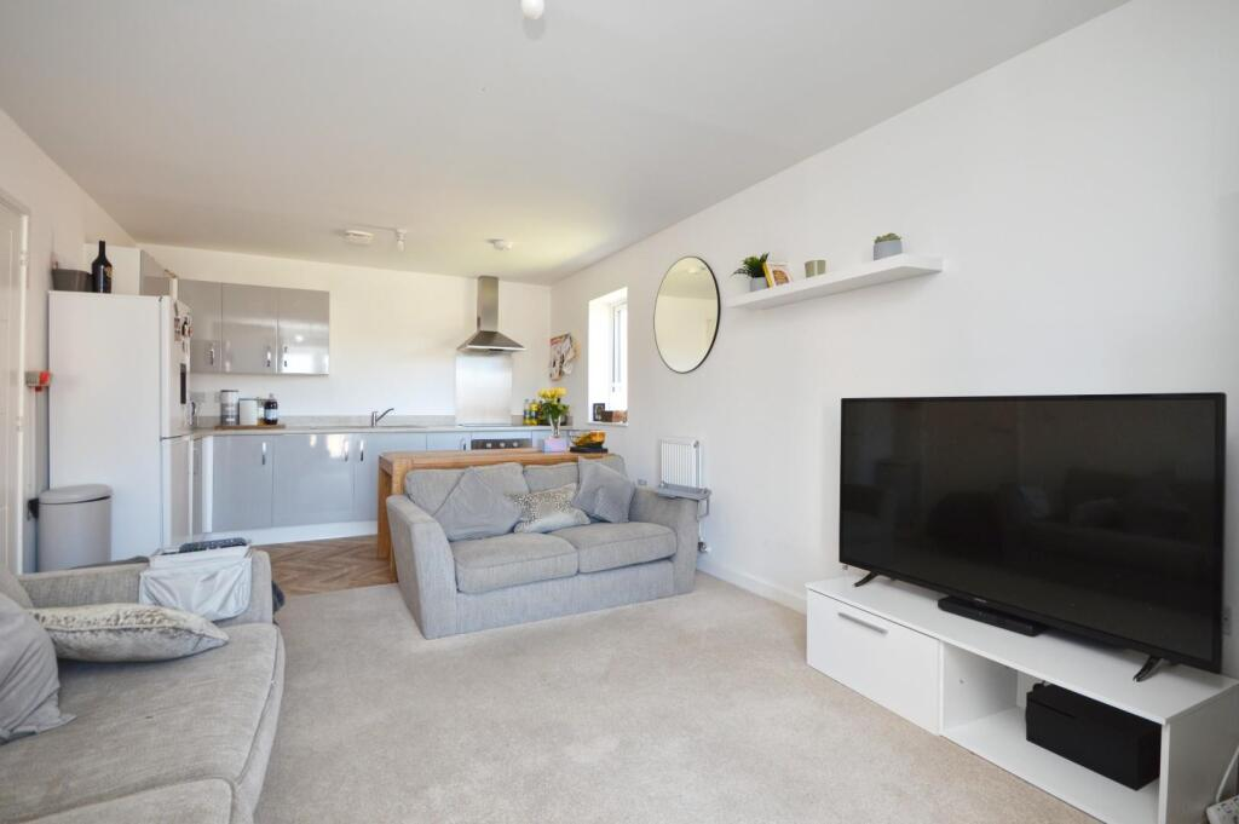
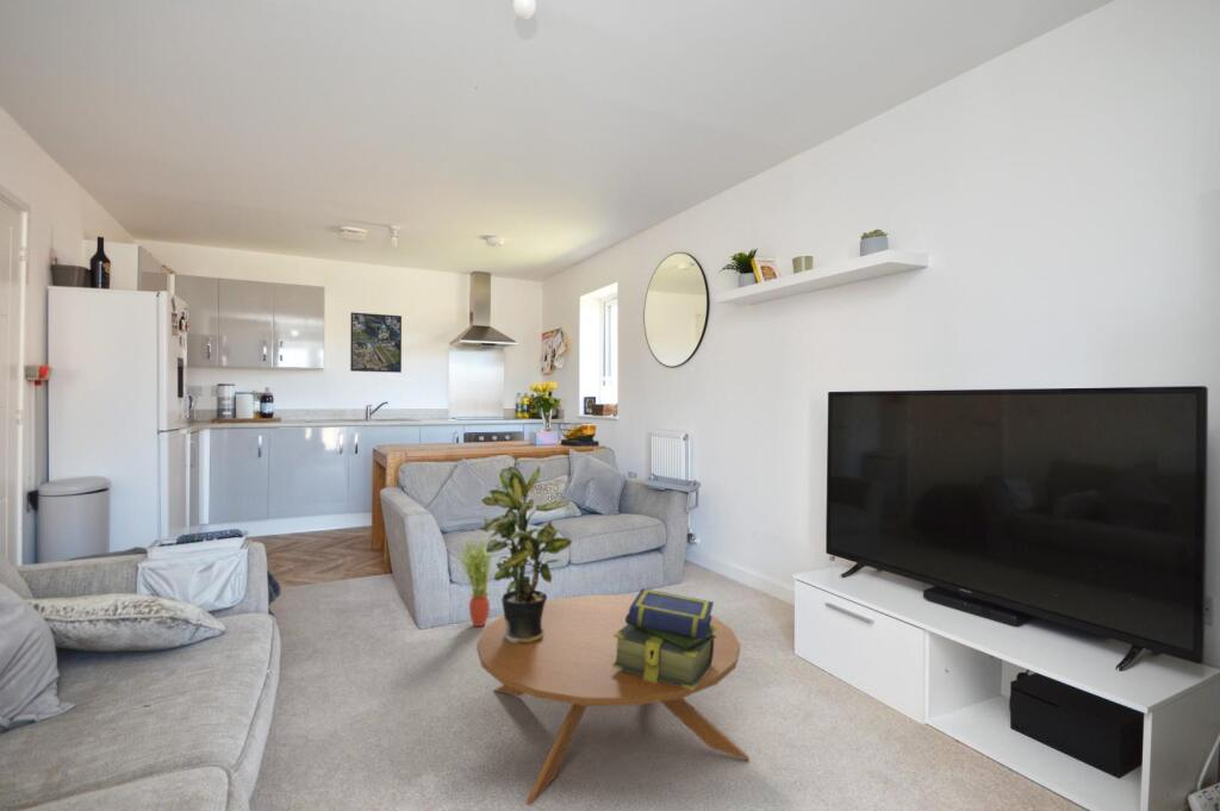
+ potted plant (521, 553)
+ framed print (376, 343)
+ stack of books (668, 632)
+ potted plant (477, 581)
+ coffee table (608, 678)
